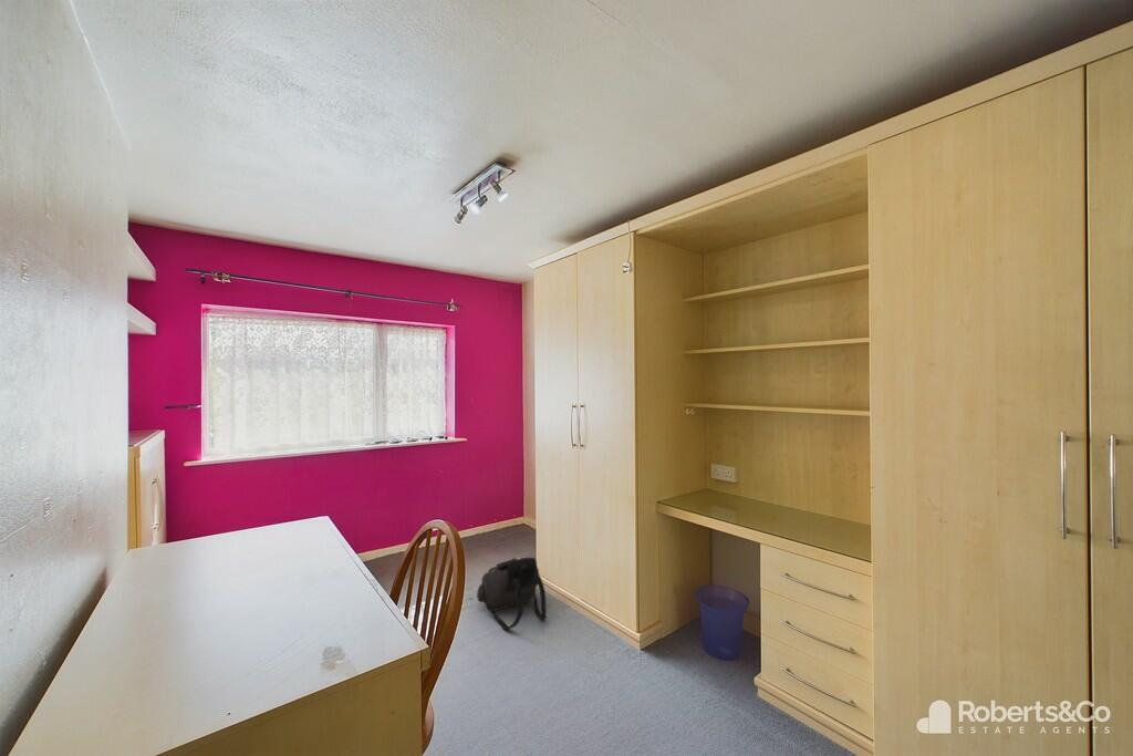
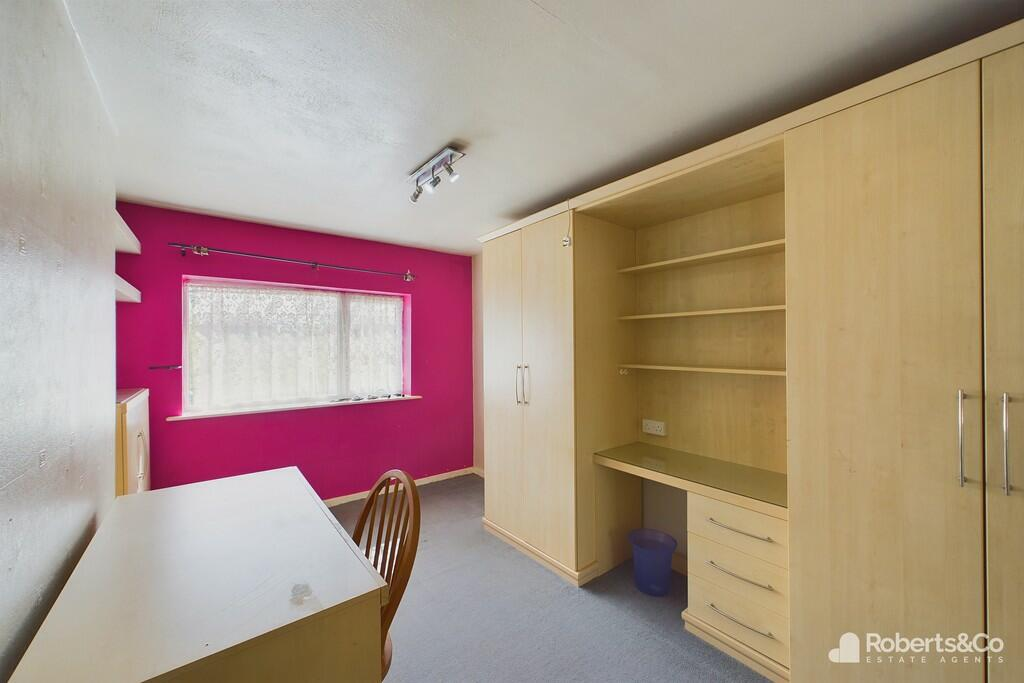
- backpack (516, 583)
